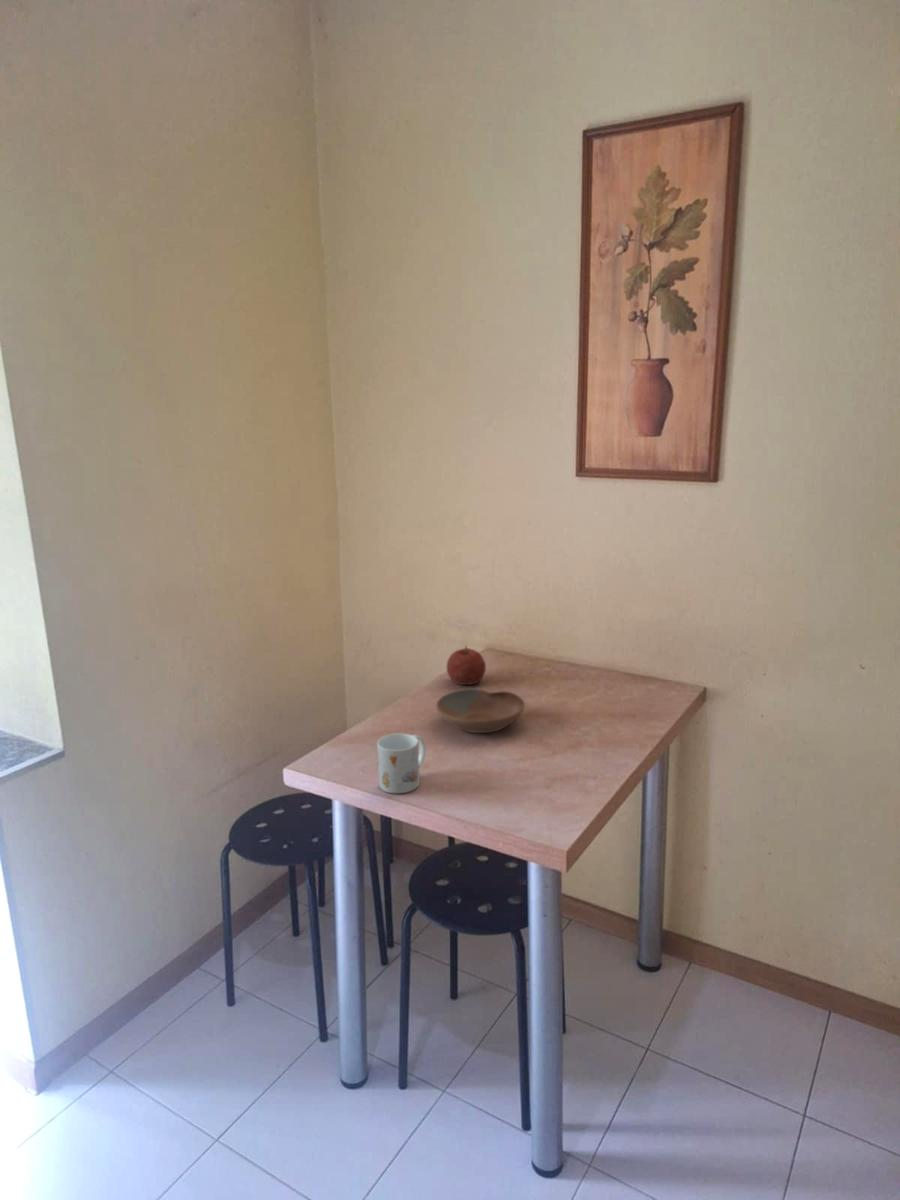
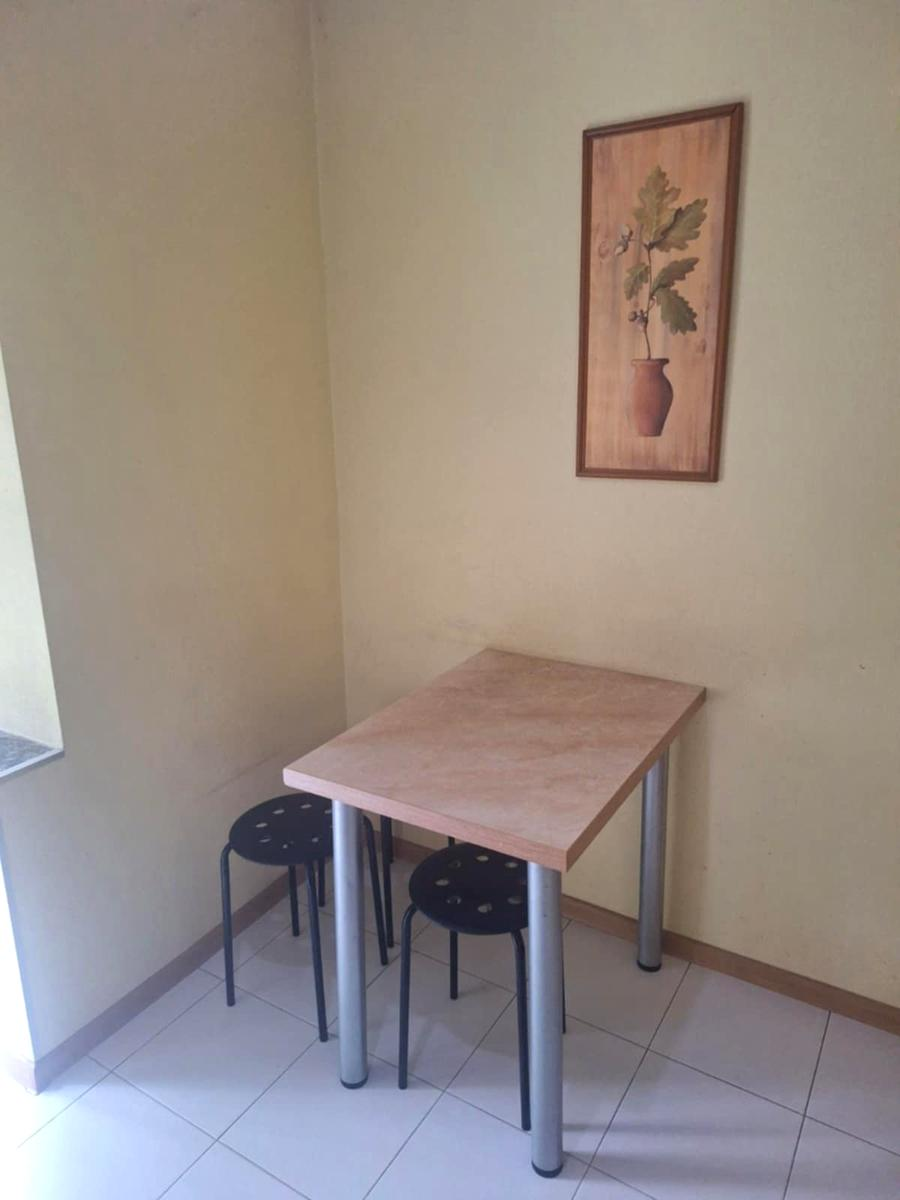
- bowl (480, 713)
- fruit (466, 663)
- mug (404, 759)
